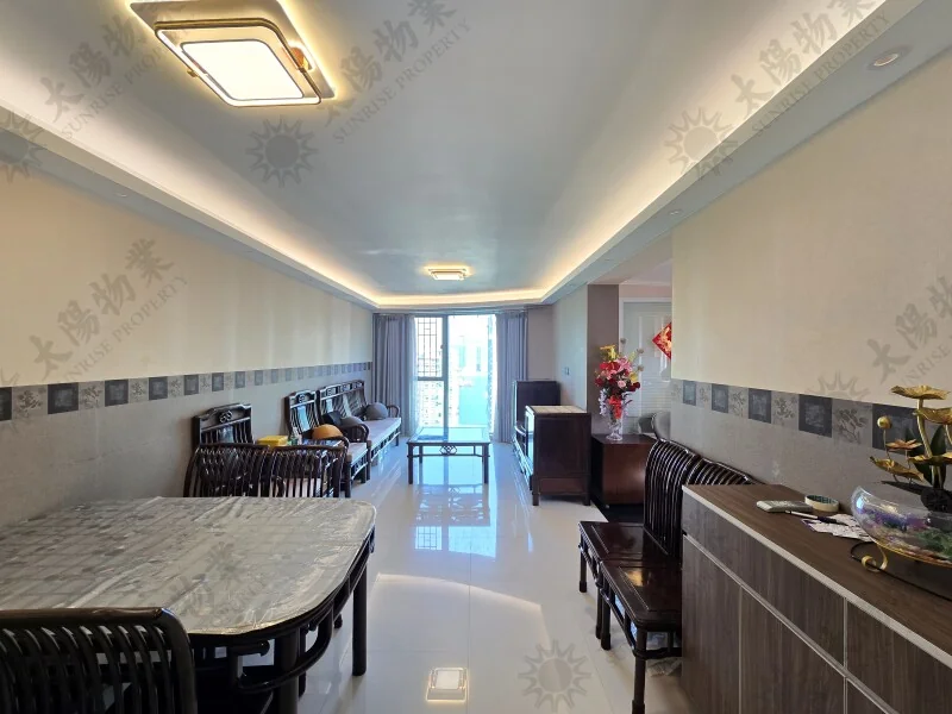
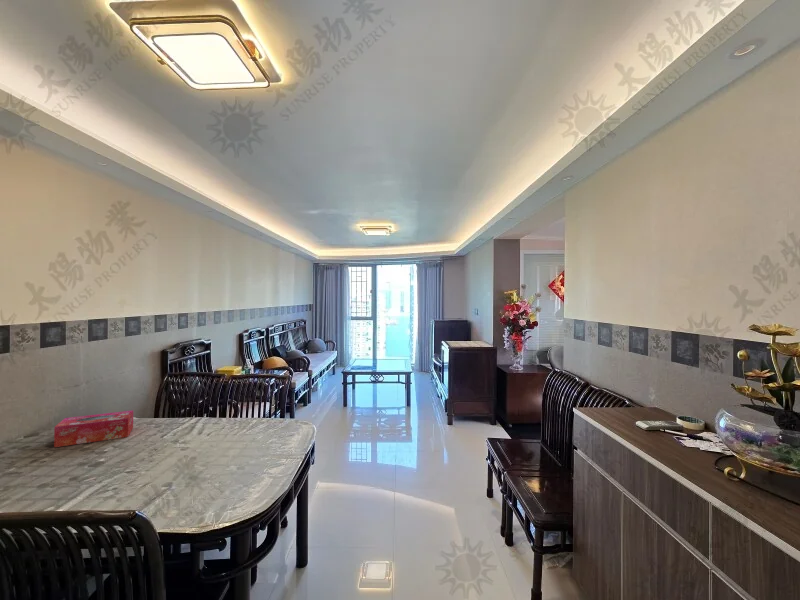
+ tissue box (96, 427)
